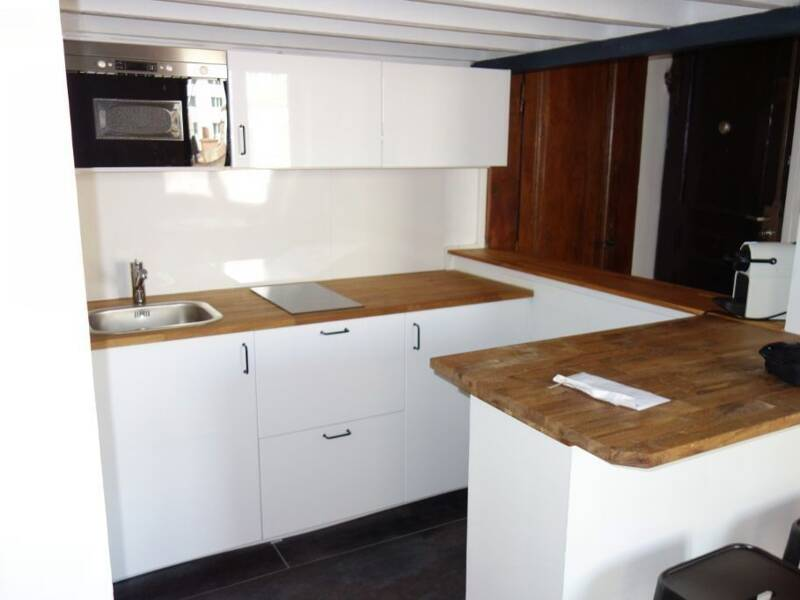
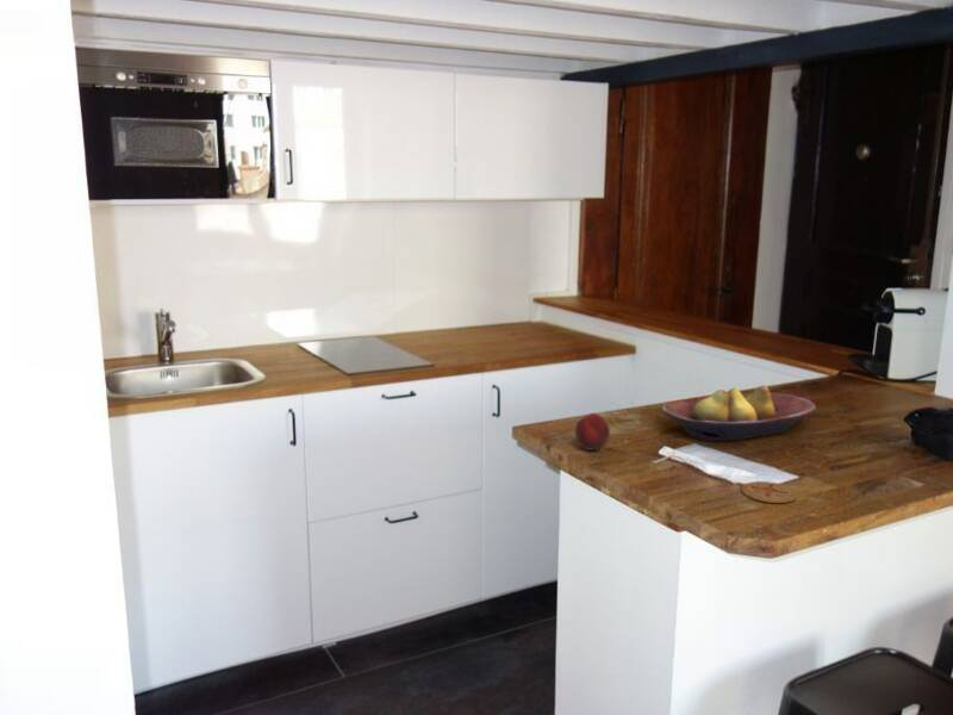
+ coaster (768, 491)
+ apple (593, 431)
+ fruit bowl (739, 409)
